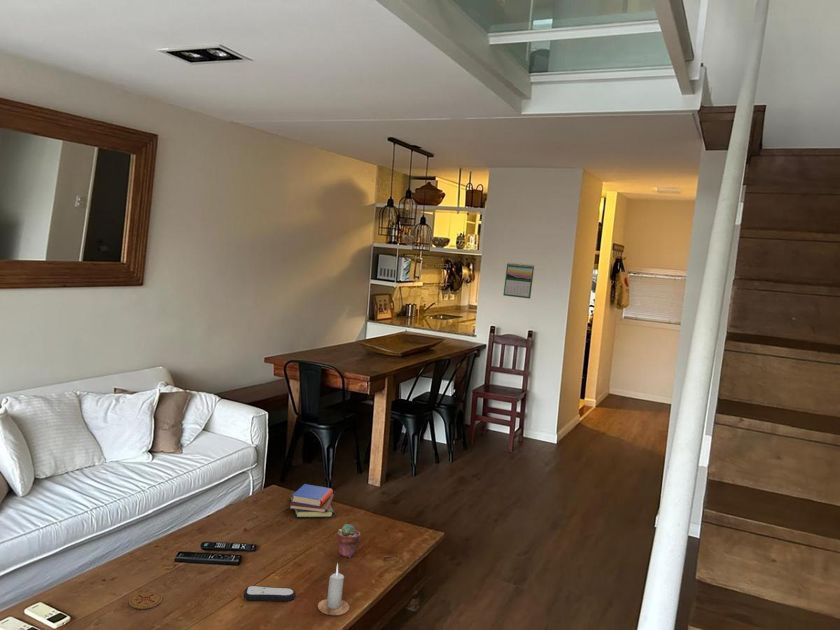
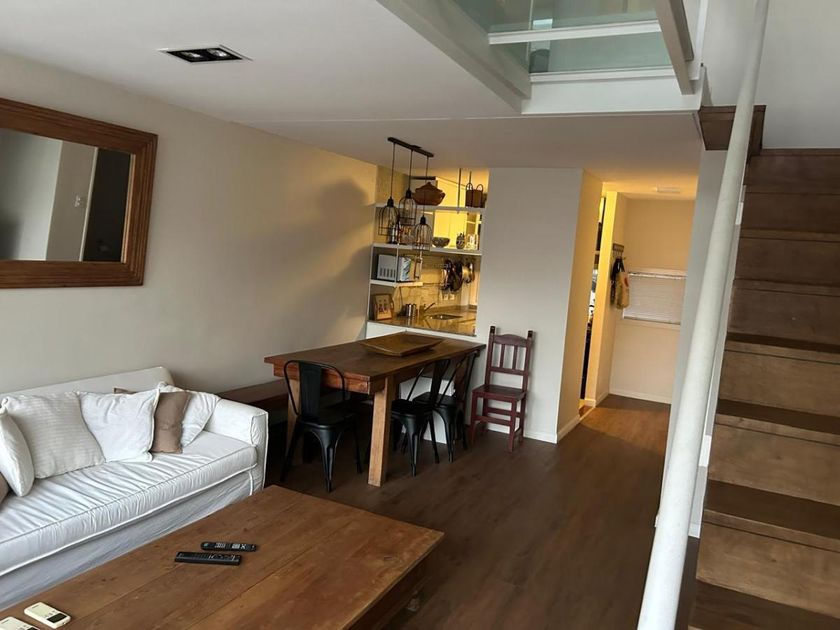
- remote control (269, 593)
- coaster (145, 599)
- candle (336, 585)
- potted succulent (348, 539)
- calendar (518, 280)
- book (312, 500)
